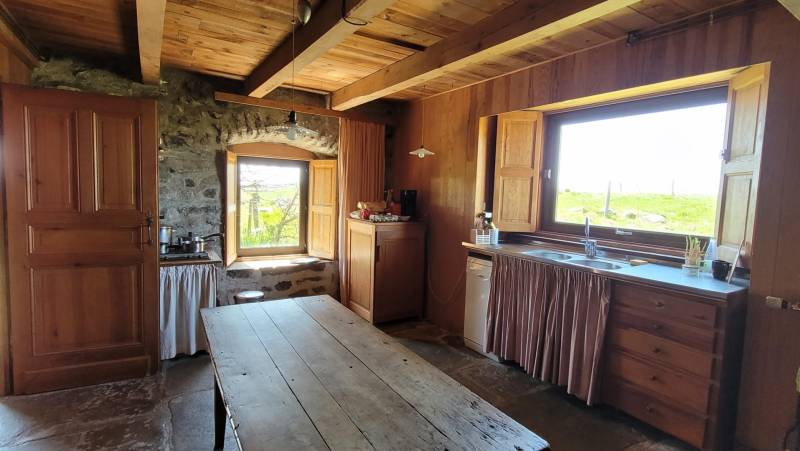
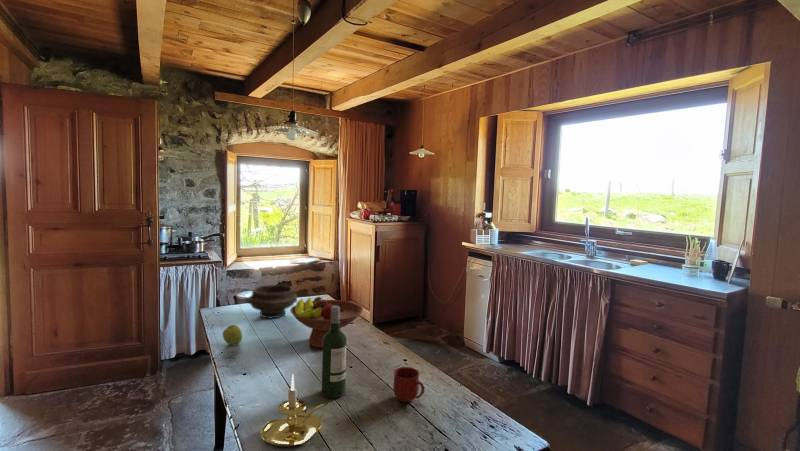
+ bowl (272, 301)
+ mug (410, 387)
+ apple (232, 334)
+ fruit bowl (327, 319)
+ candle holder (297, 402)
+ wine bottle (334, 350)
